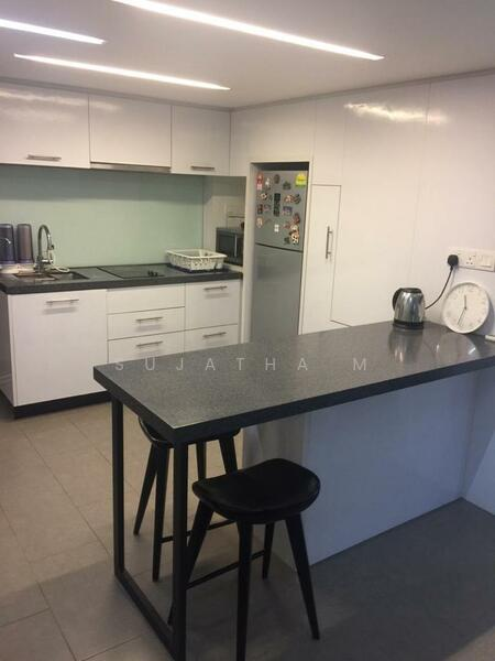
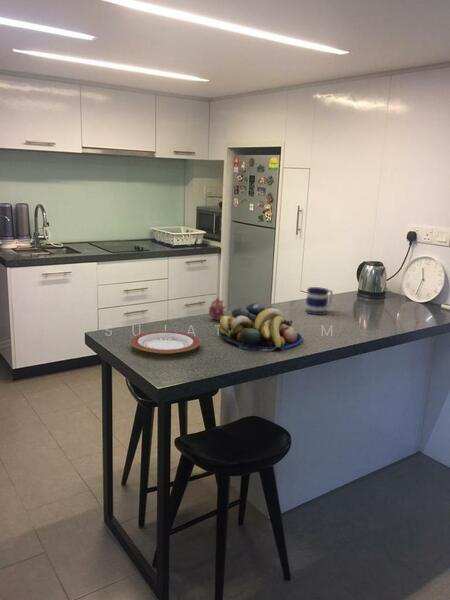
+ plate (165, 343)
+ fruit (216, 307)
+ fruit bowl (262, 322)
+ mug (320, 300)
